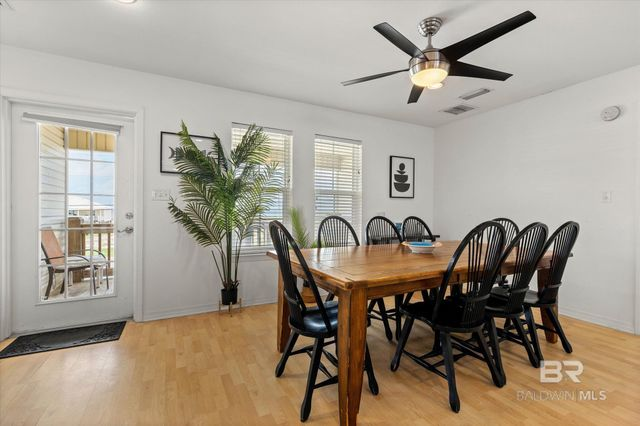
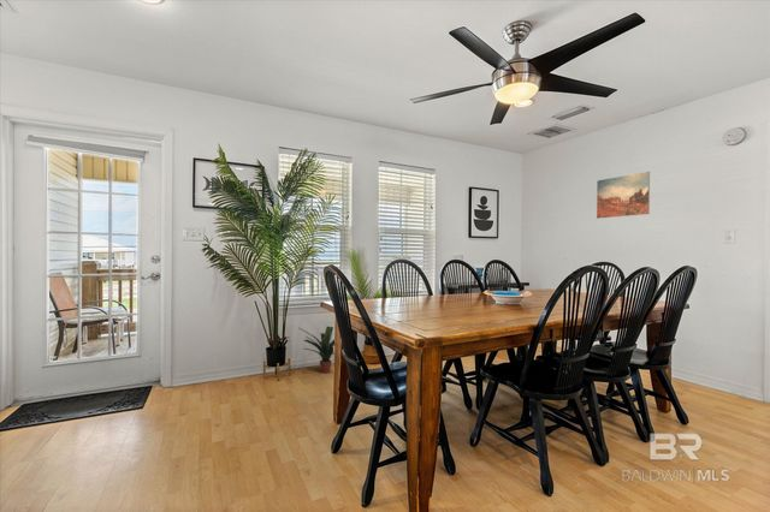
+ wall art (621, 196)
+ potted plant (322, 347)
